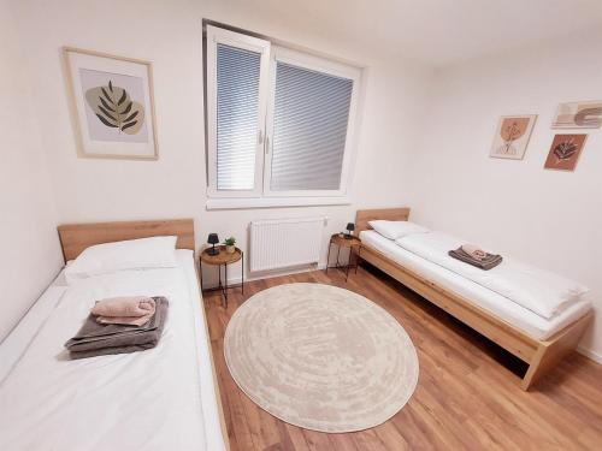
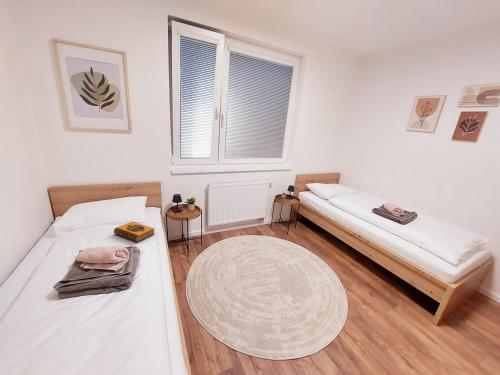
+ hardback book (134, 231)
